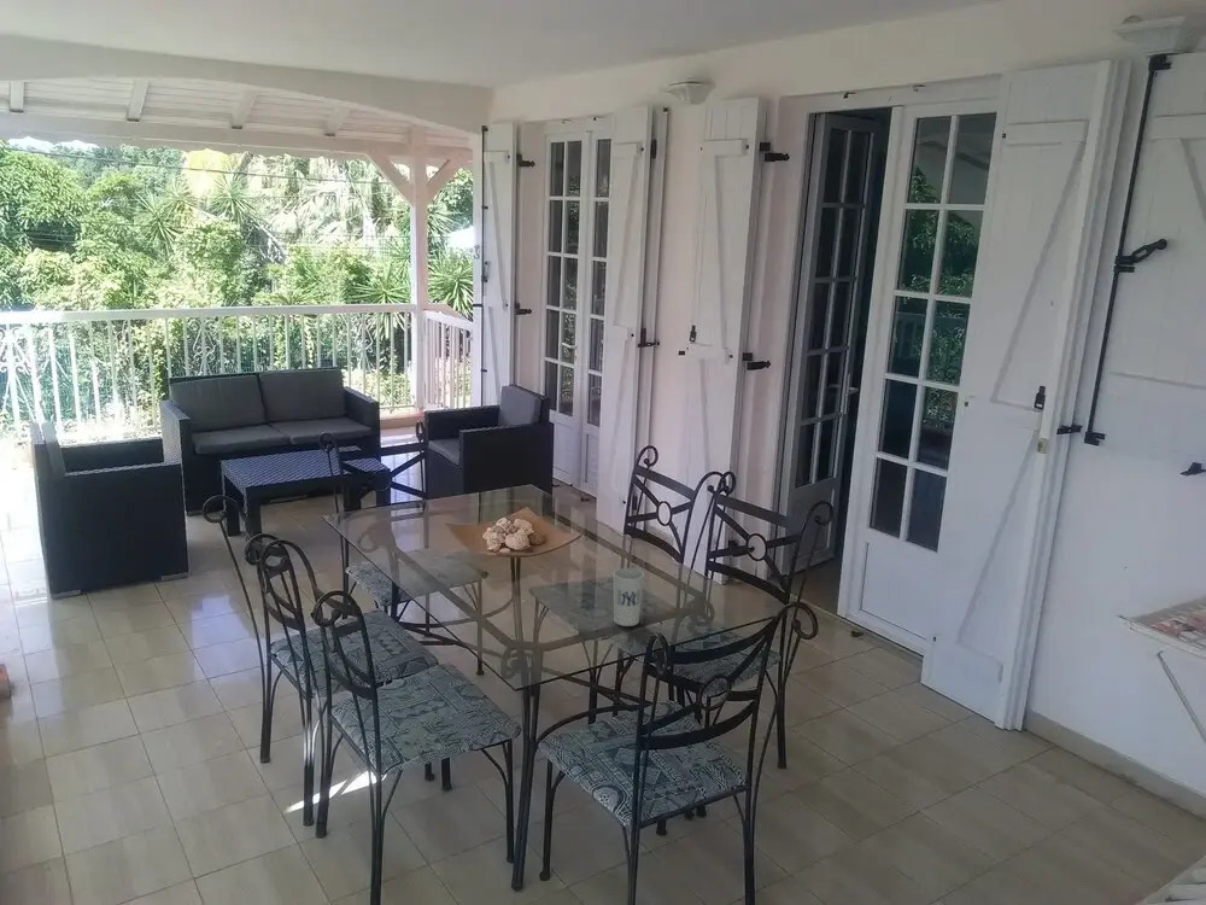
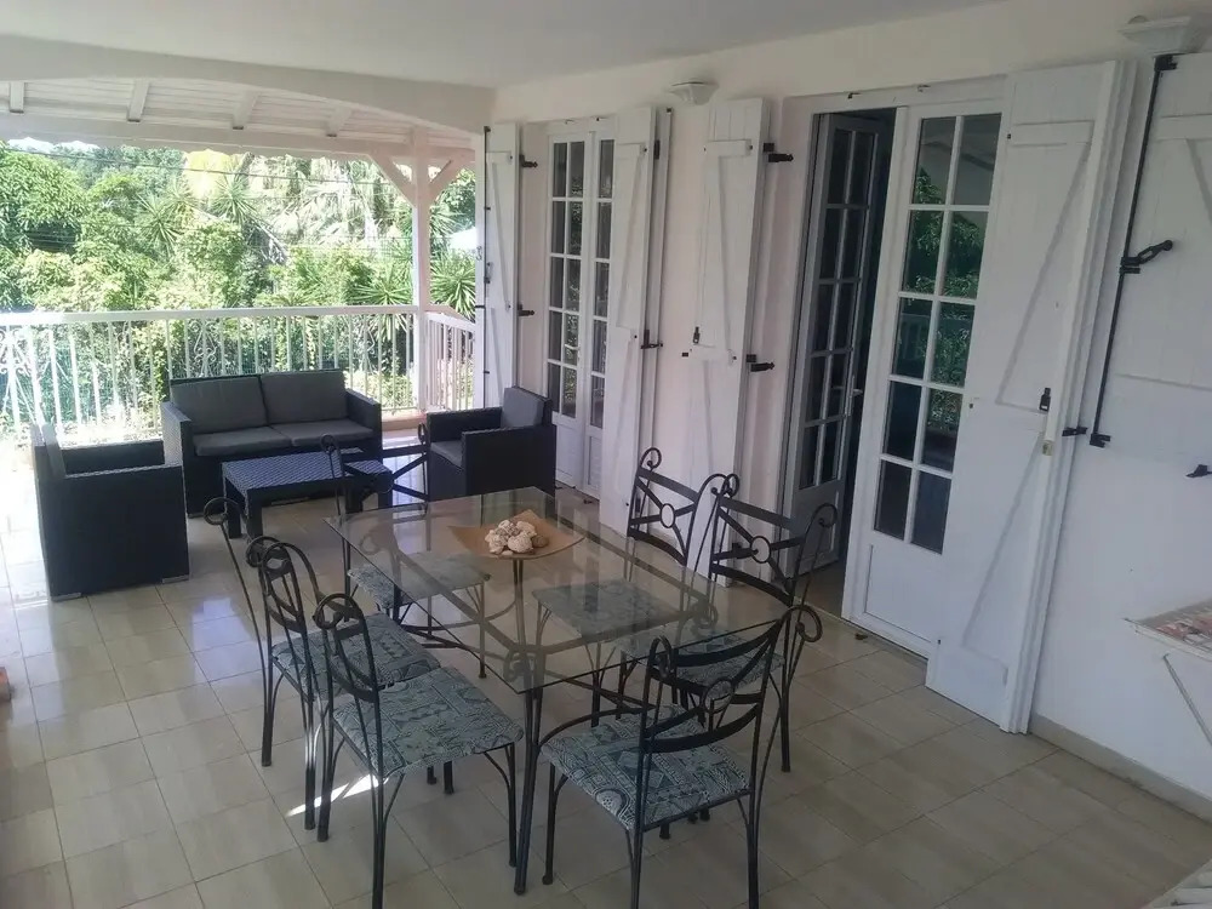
- cup (627, 597)
